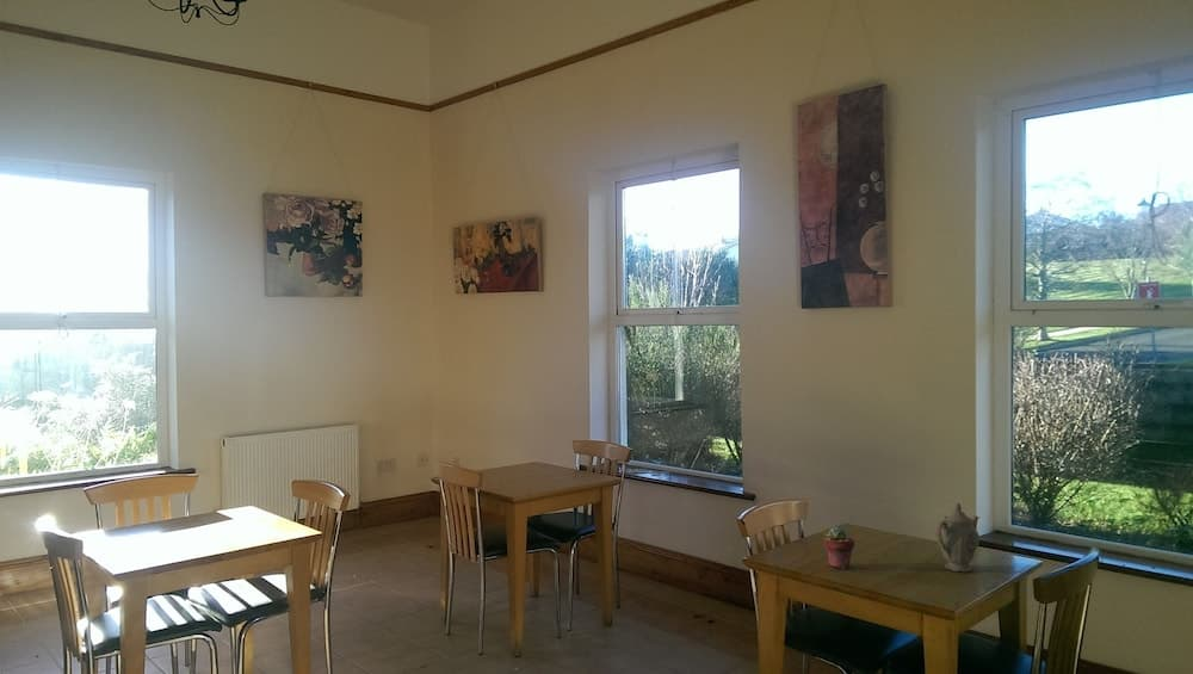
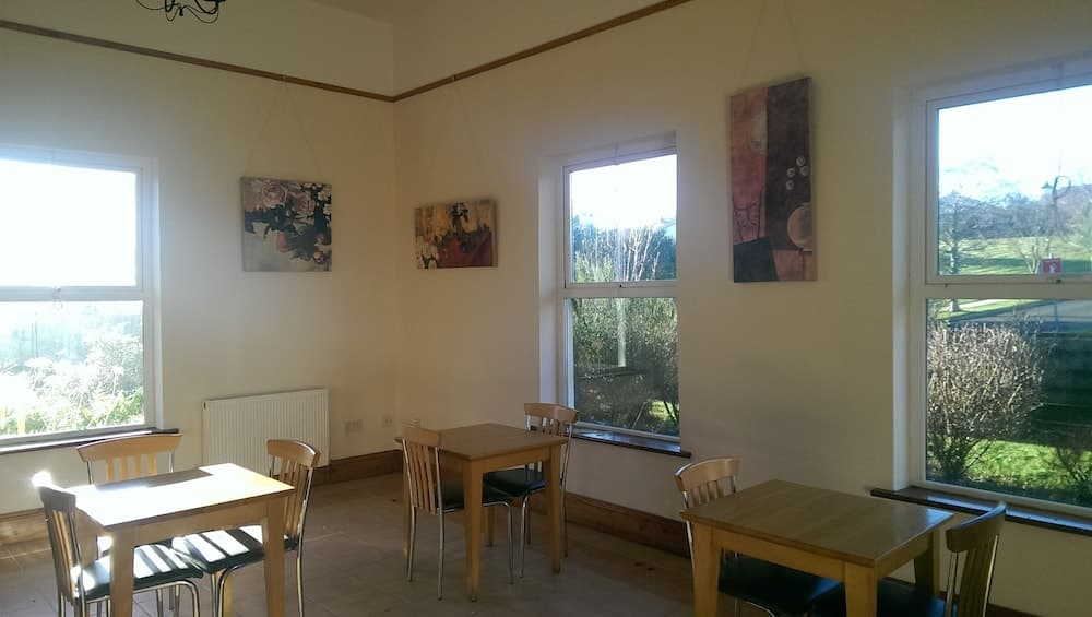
- potted succulent (839, 546)
- chinaware (958, 534)
